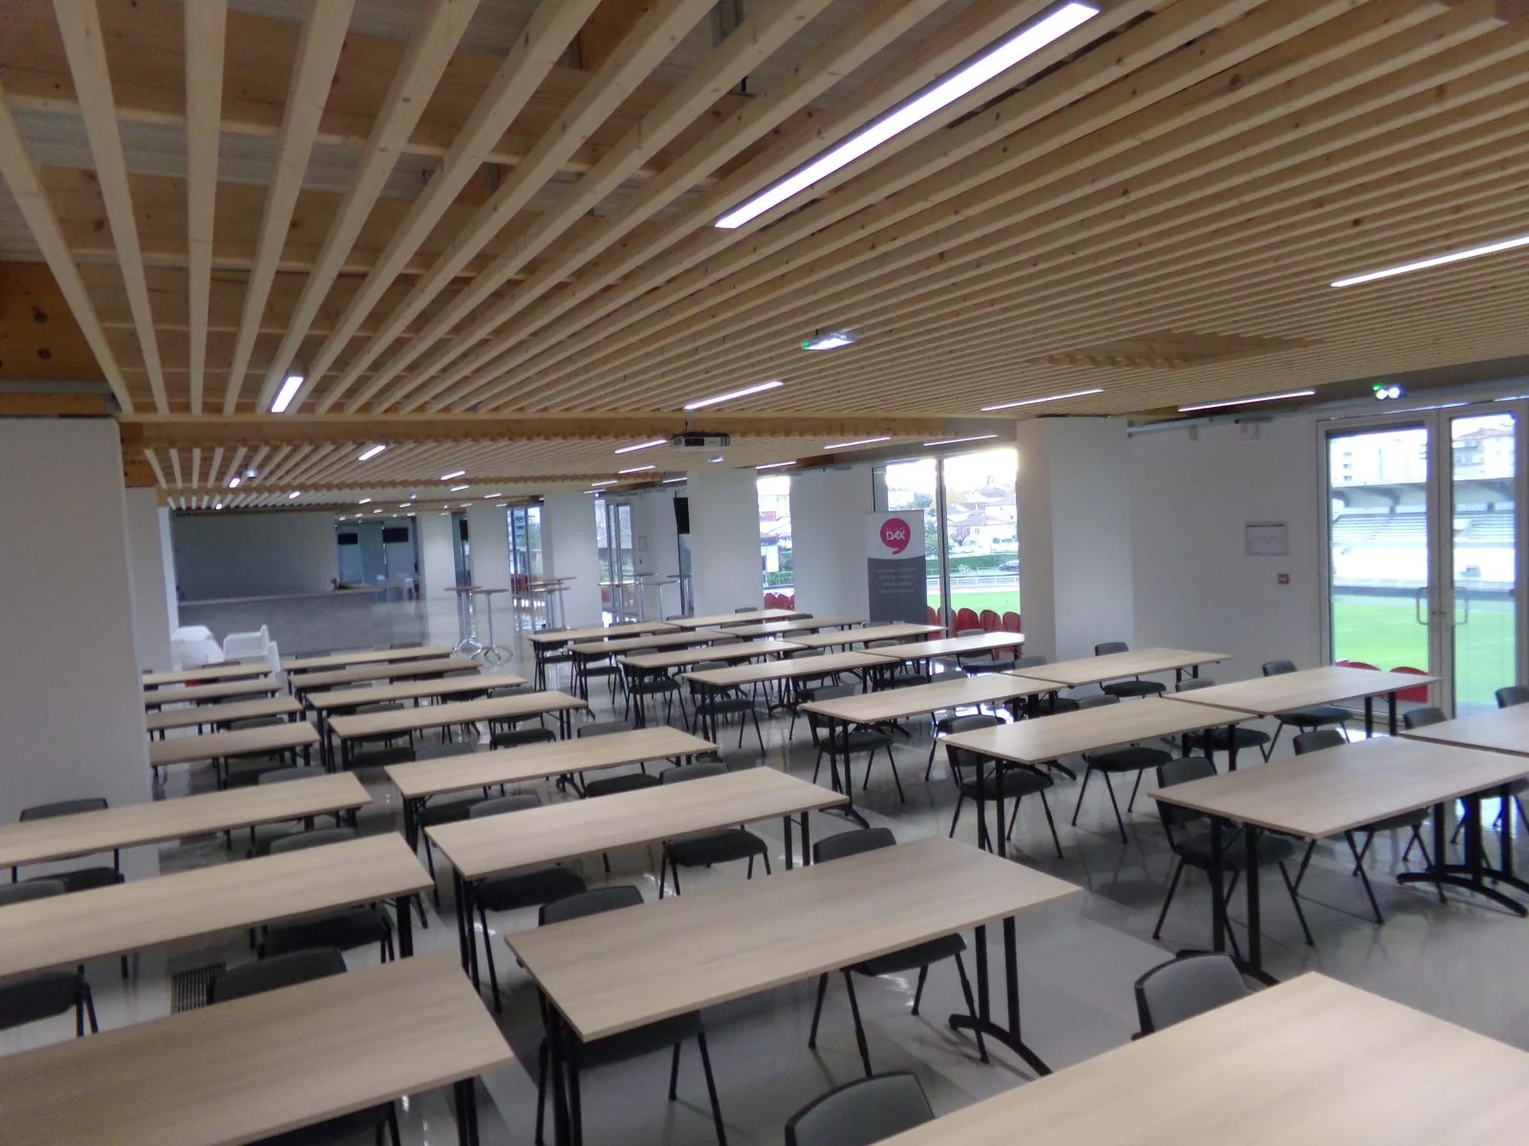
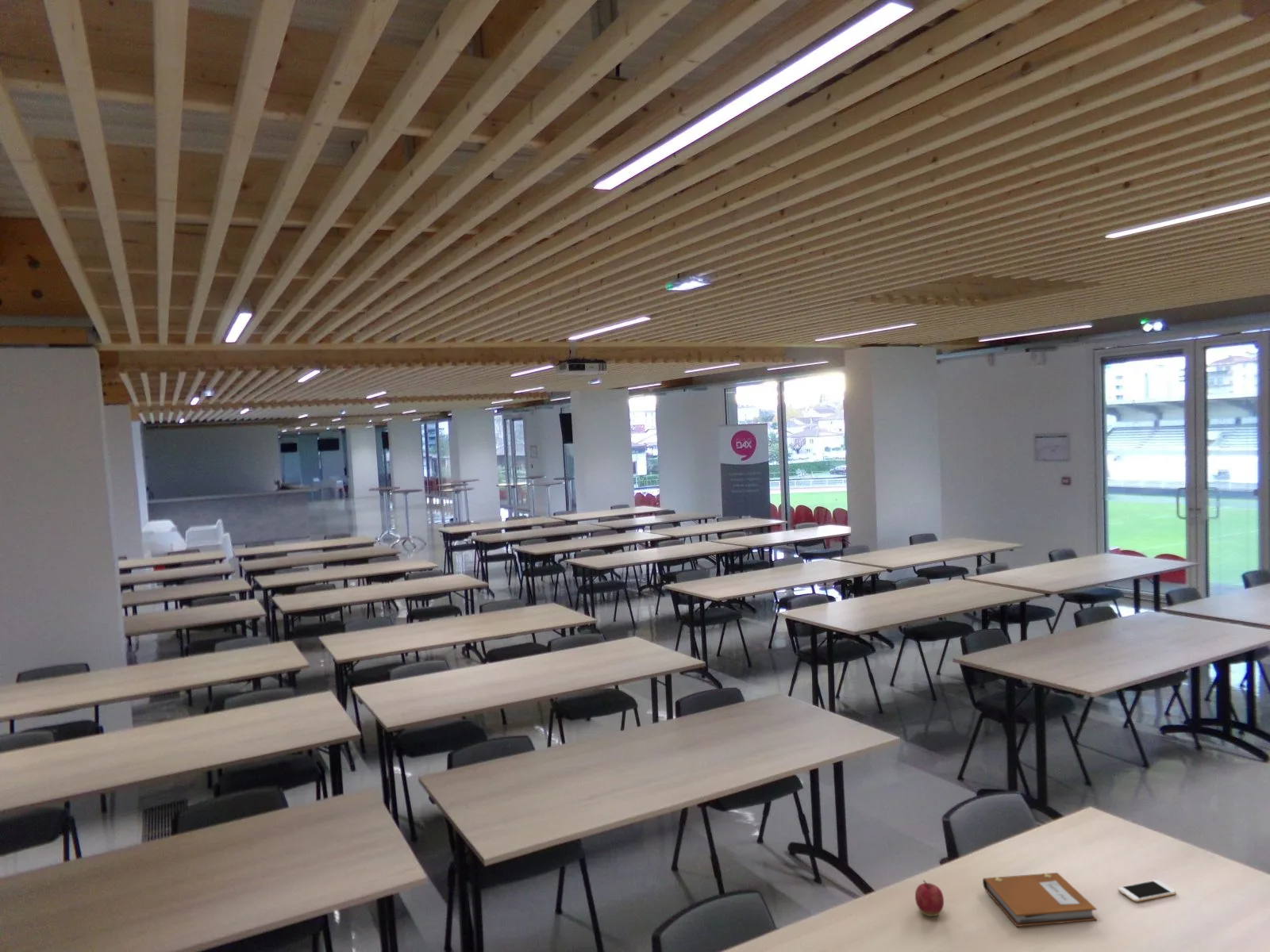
+ apple (929, 896)
+ notebook (1039, 896)
+ smartphone (1146, 890)
